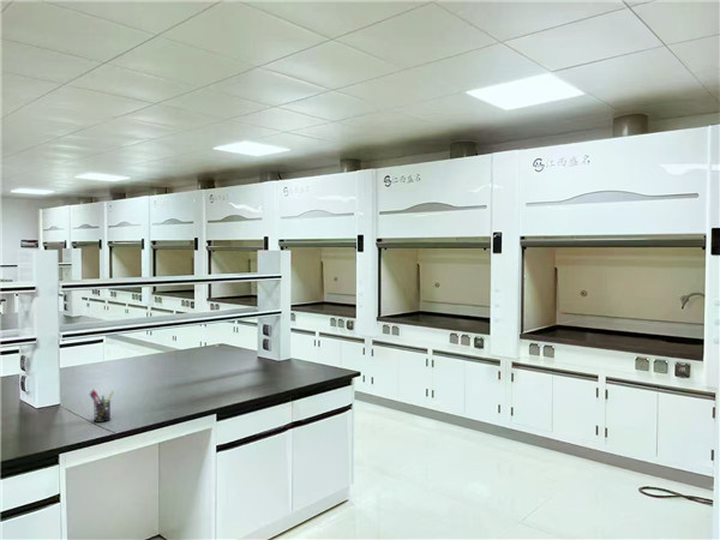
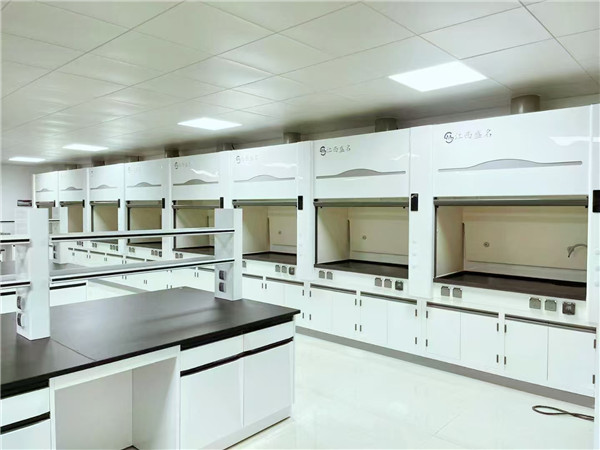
- pen holder (101, 404)
